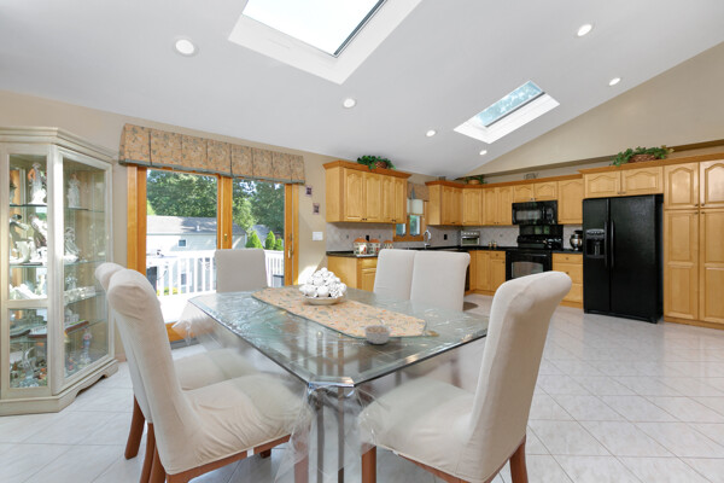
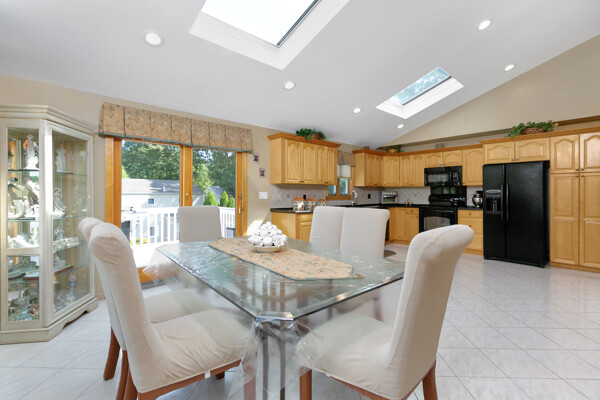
- legume (376, 332)
